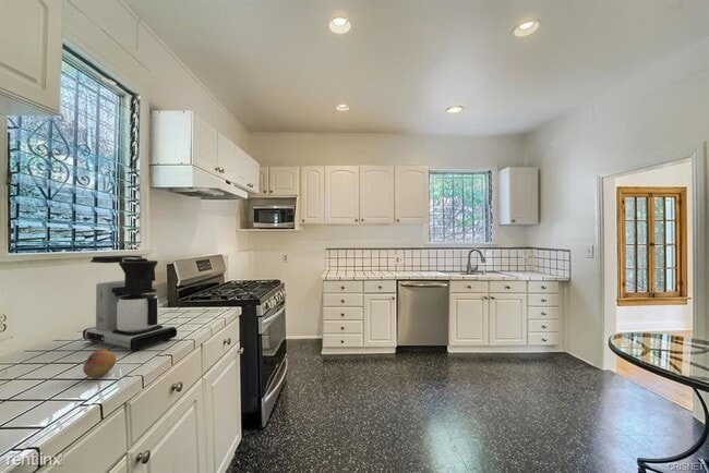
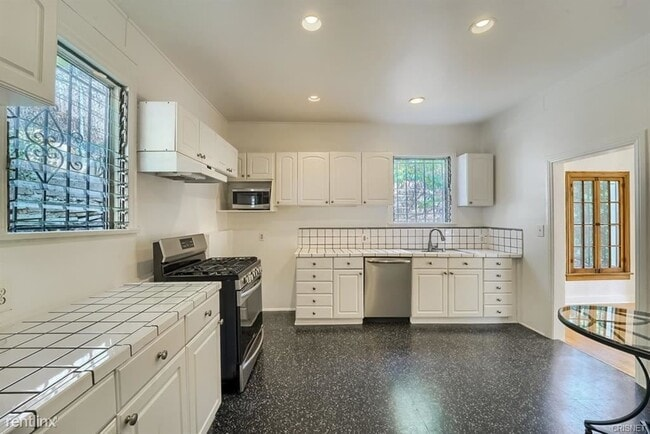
- coffee maker (130, 299)
- fruit (99, 363)
